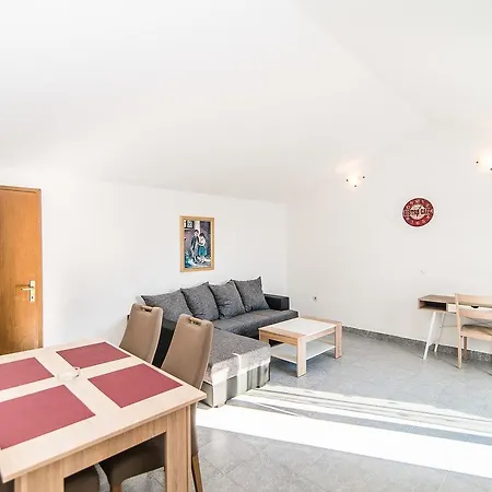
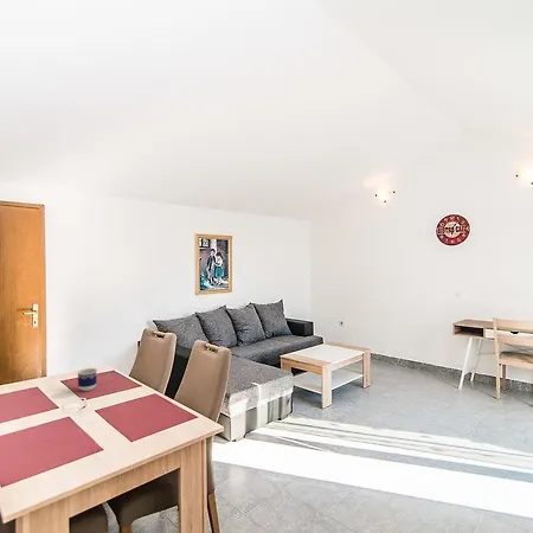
+ cup (86, 379)
